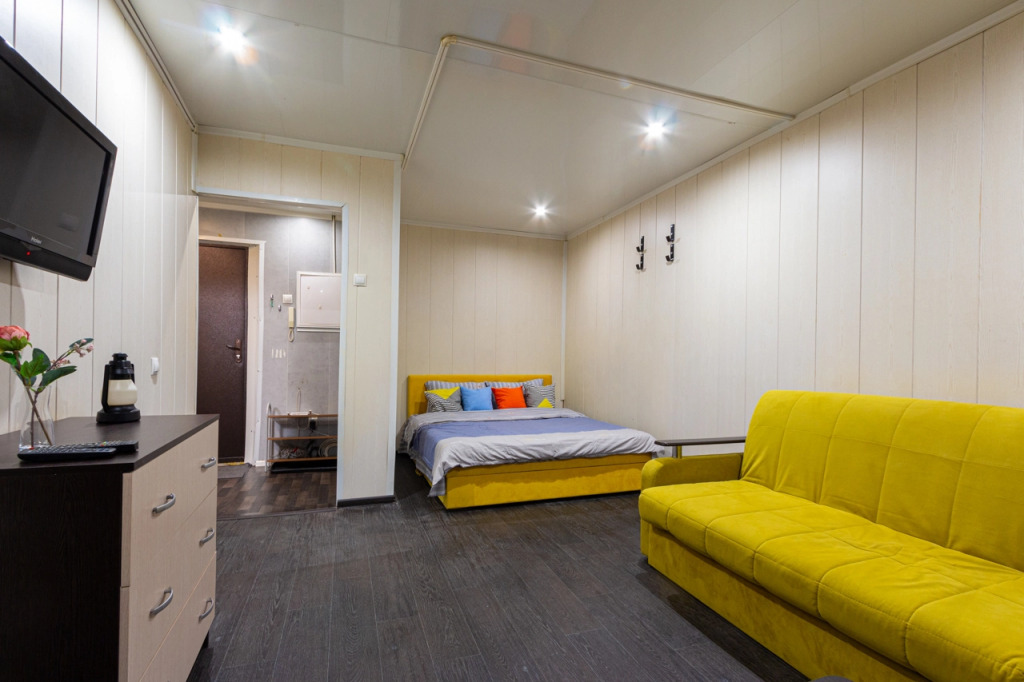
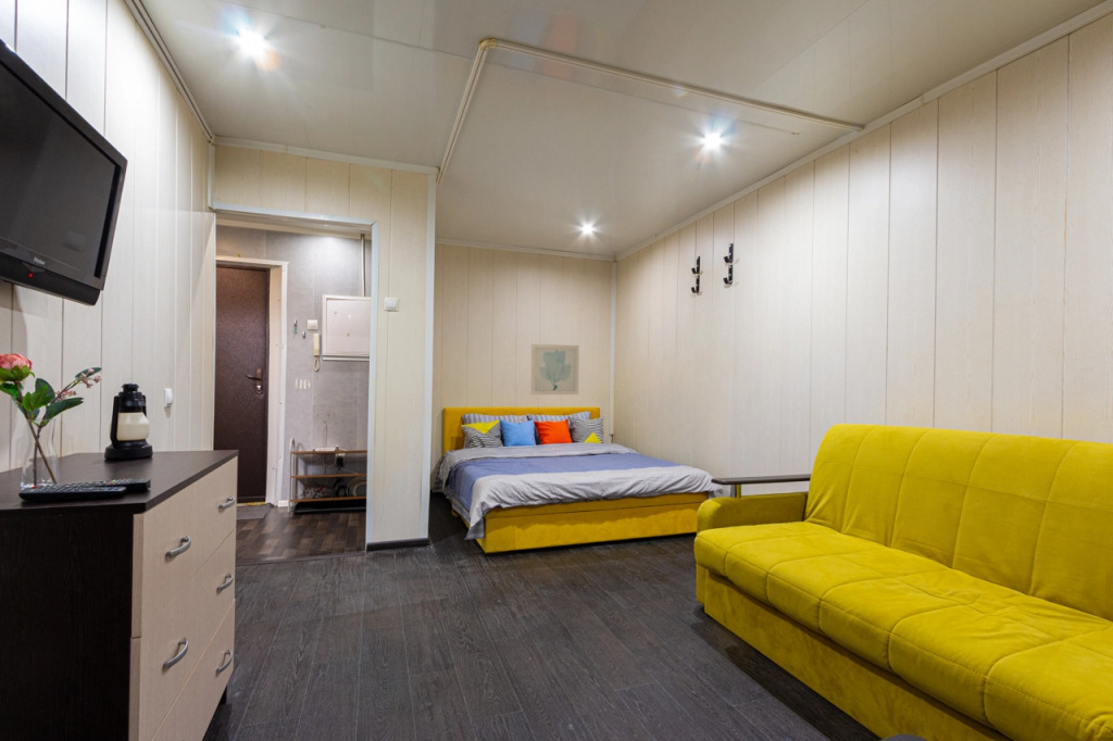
+ wall art (555, 369)
